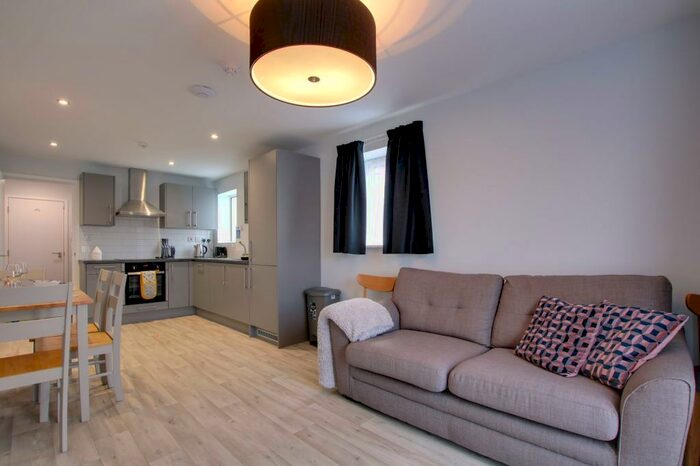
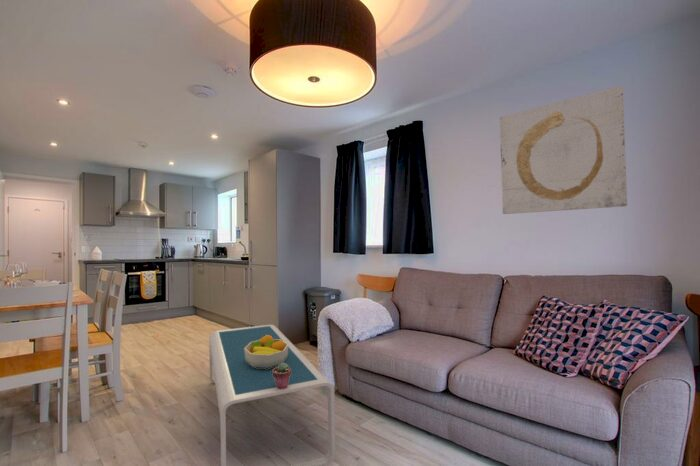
+ coffee table (258, 382)
+ fruit bowl (266, 350)
+ potted succulent (281, 374)
+ wall art (556, 156)
